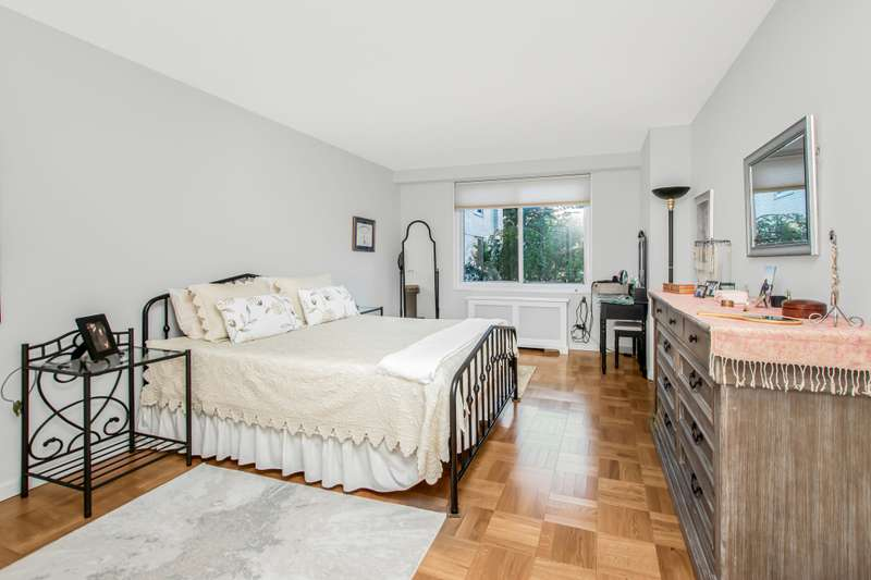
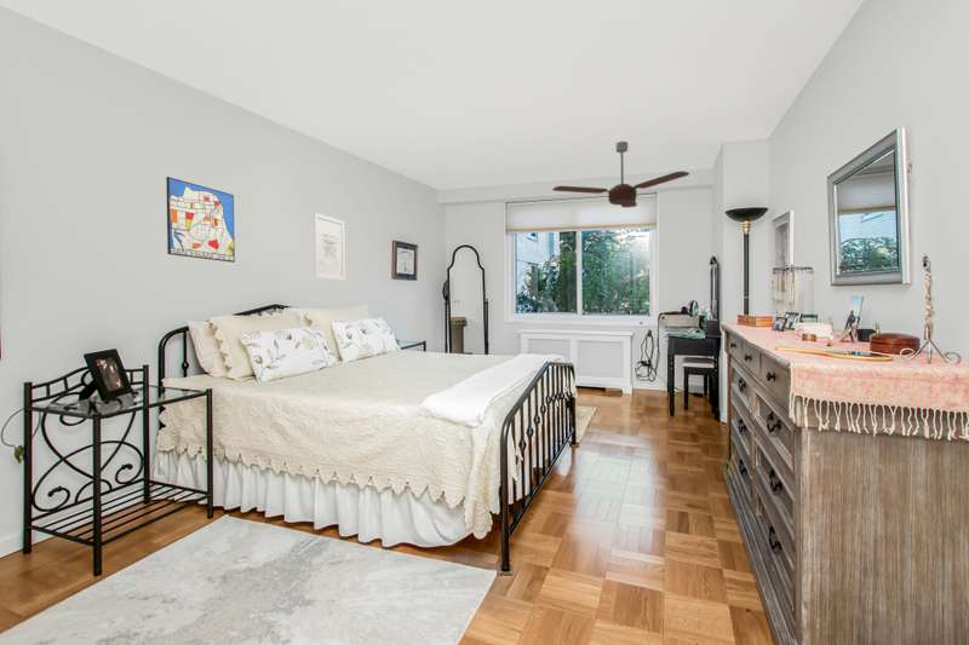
+ wall art (329, 248)
+ wall art (202, 221)
+ ceiling fan (621, 175)
